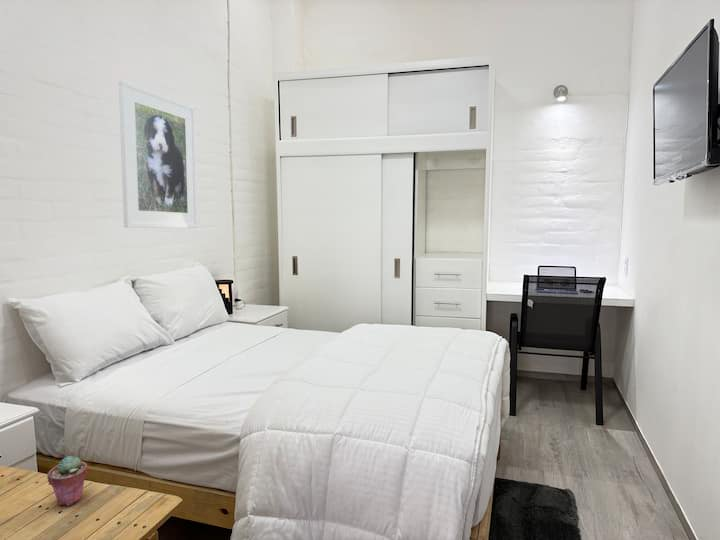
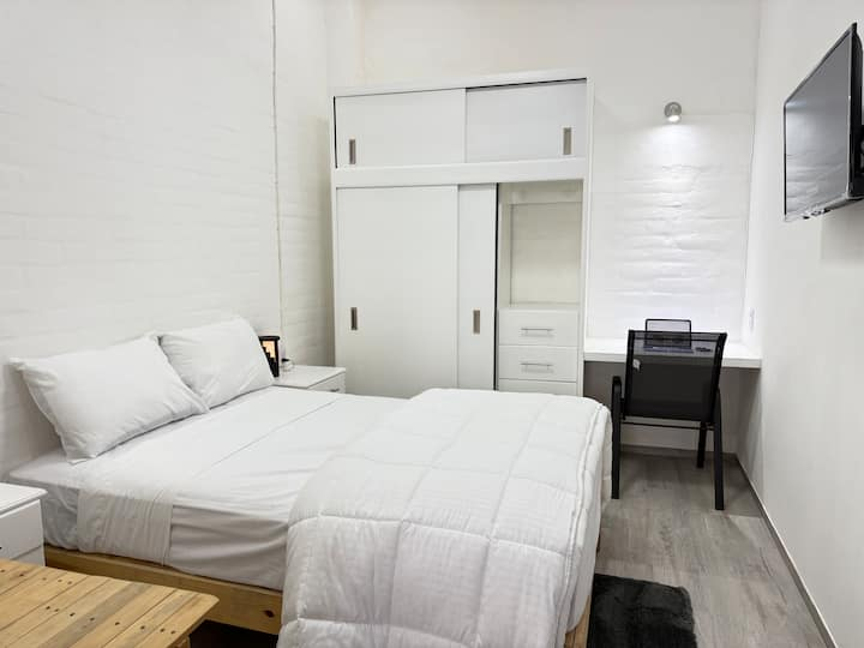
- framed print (162, 161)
- potted succulent (68, 478)
